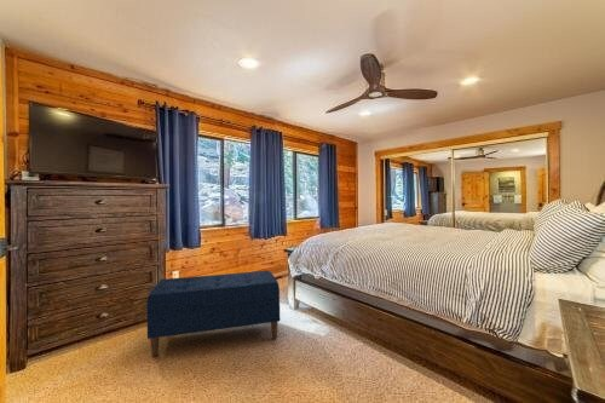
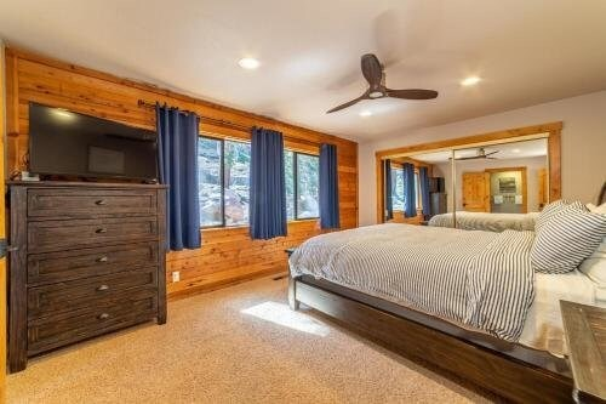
- bench (218, 307)
